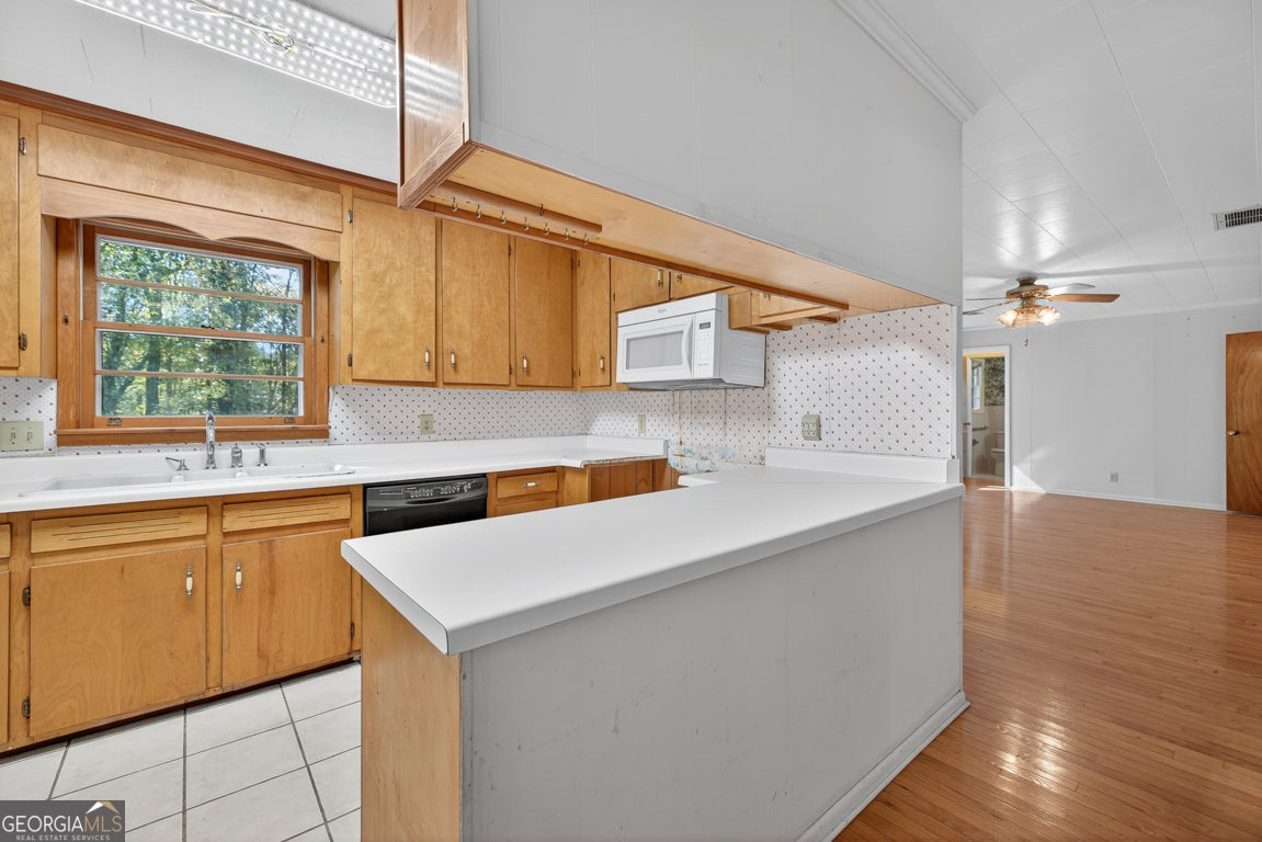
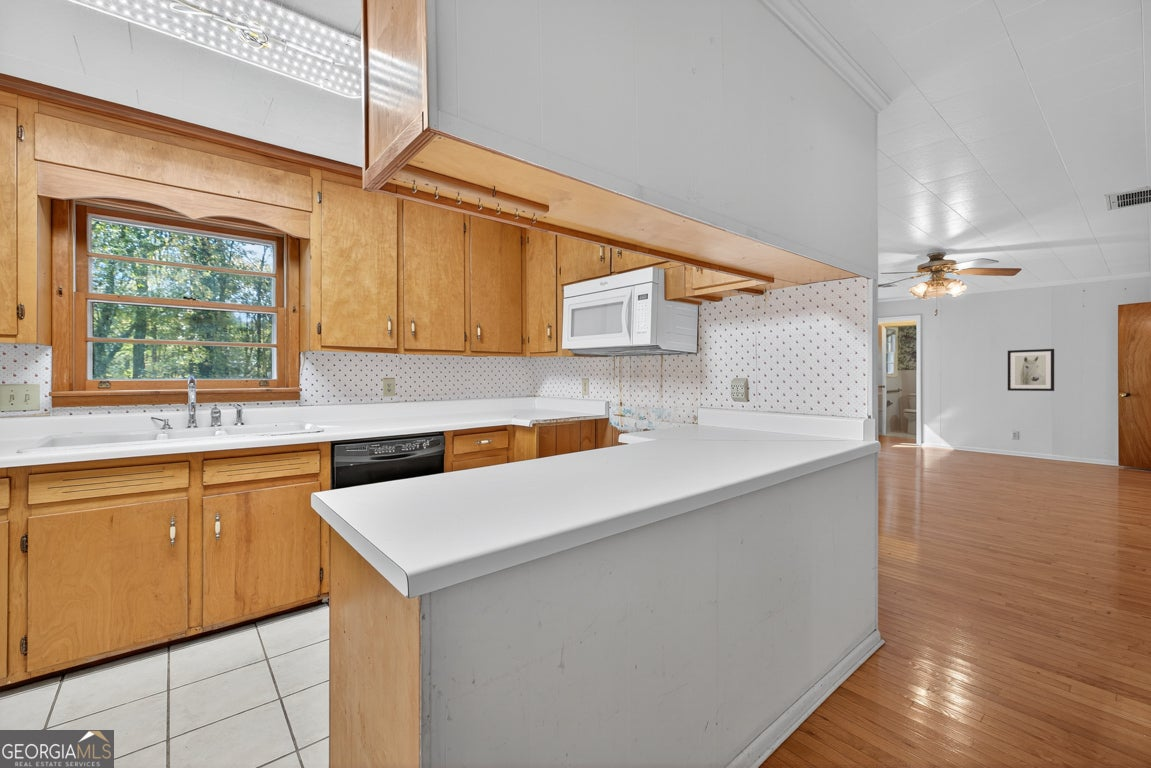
+ wall art (1030, 370)
